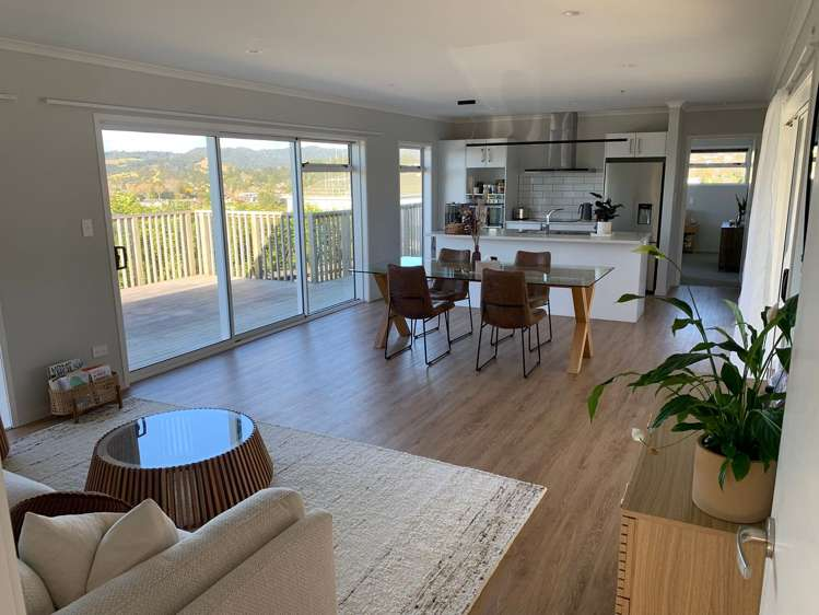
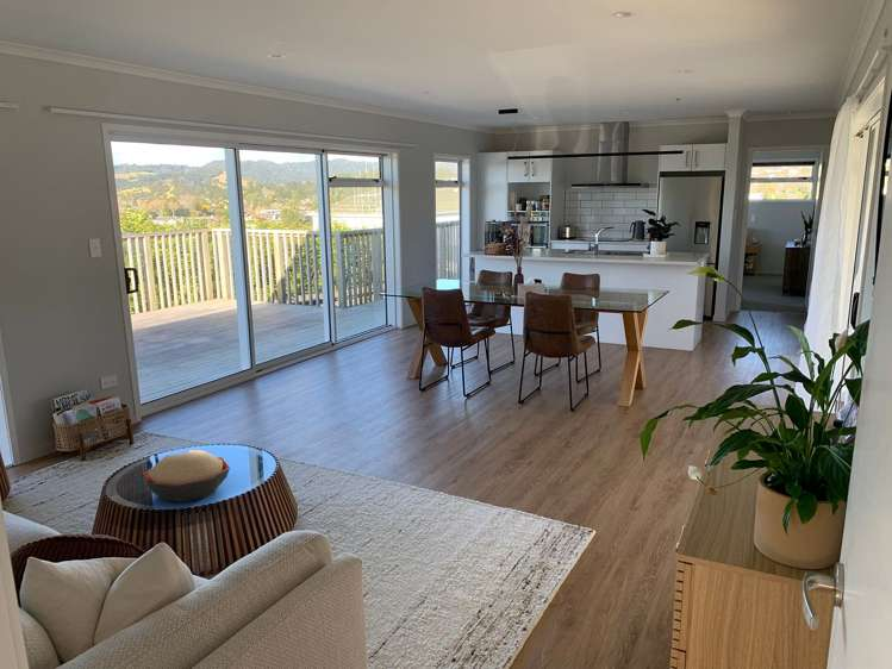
+ decorative bowl (187, 471)
